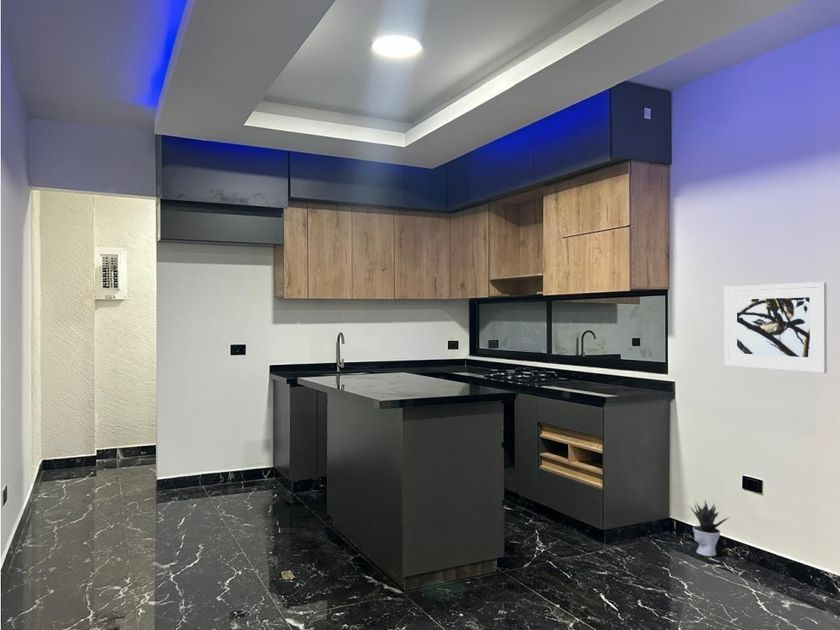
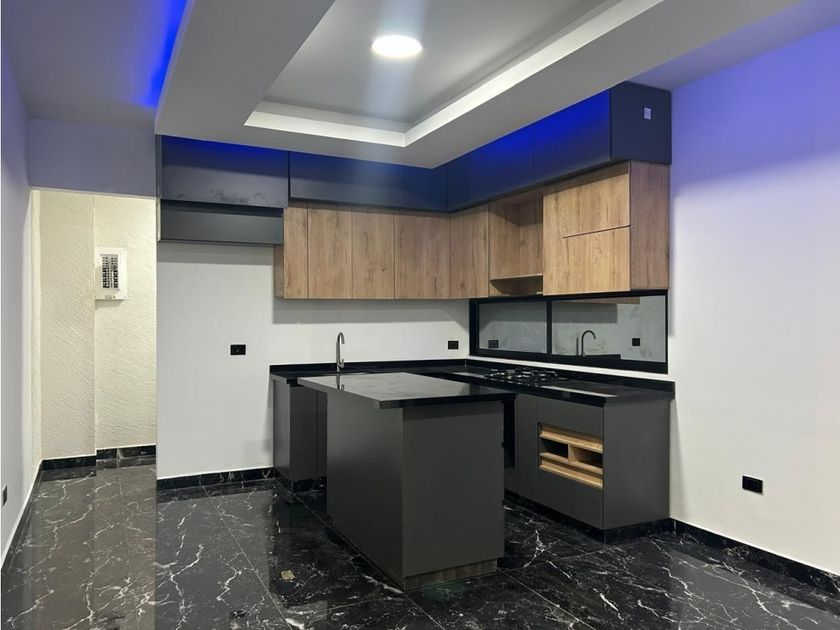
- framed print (771, 326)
- potted plant (704, 526)
